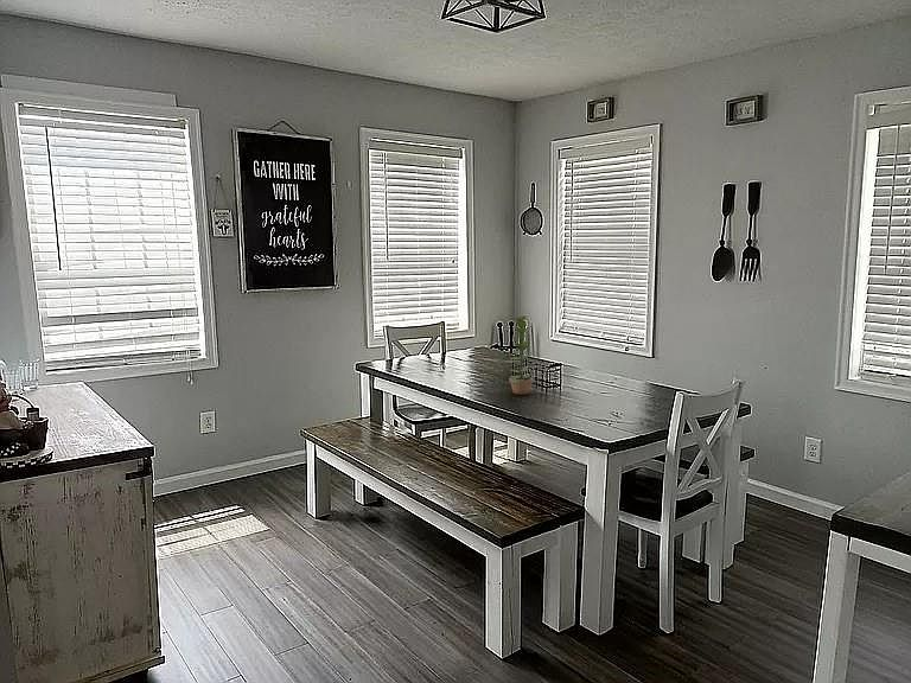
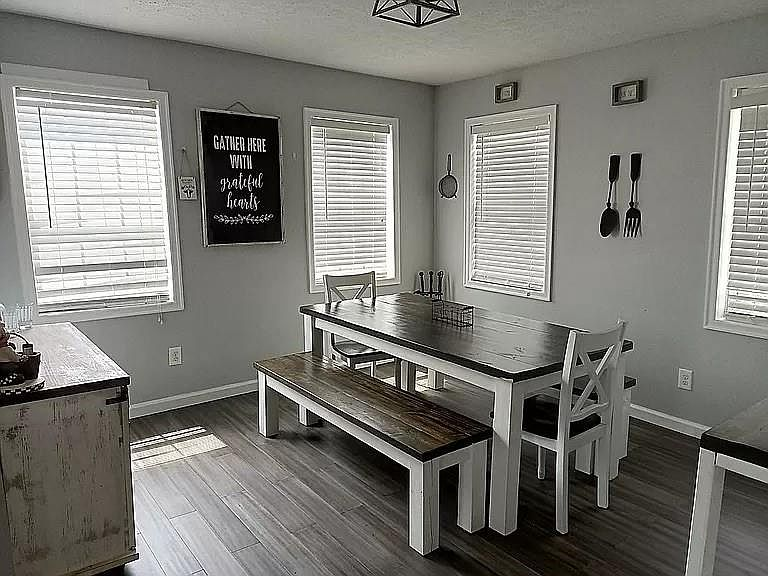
- plant (520, 355)
